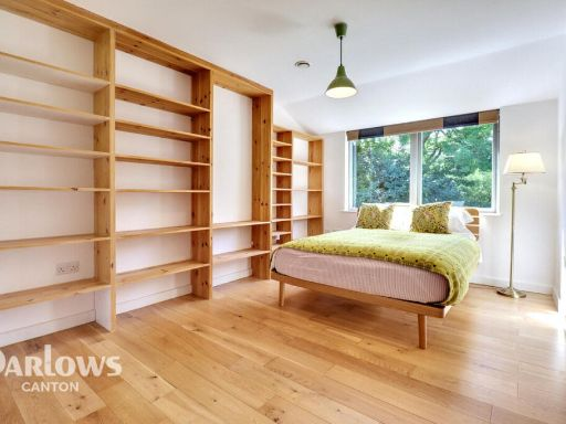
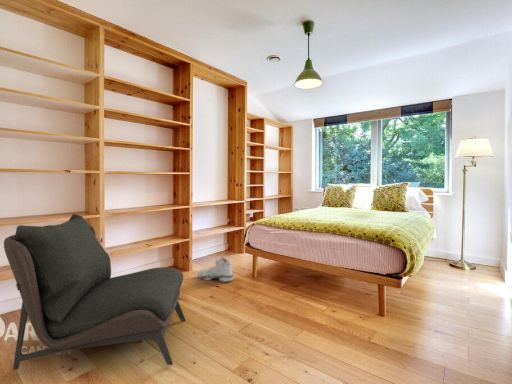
+ sneaker (215, 268)
+ armless chair (107, 281)
